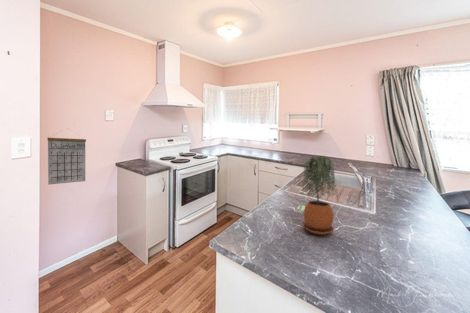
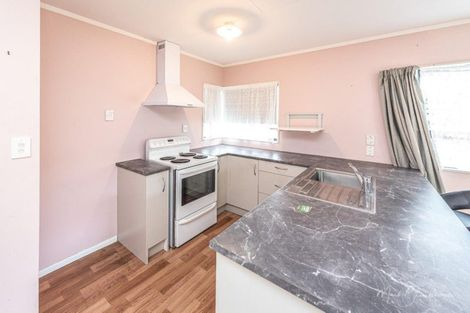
- potted plant (321, 194)
- calendar (67, 155)
